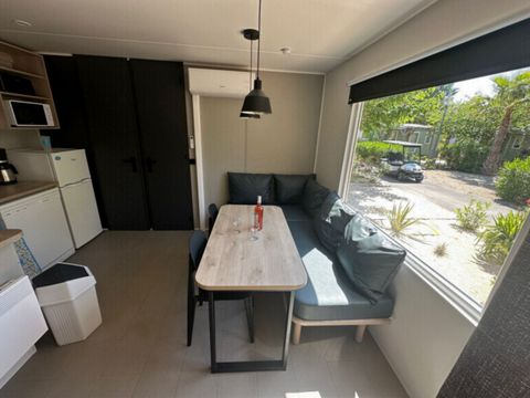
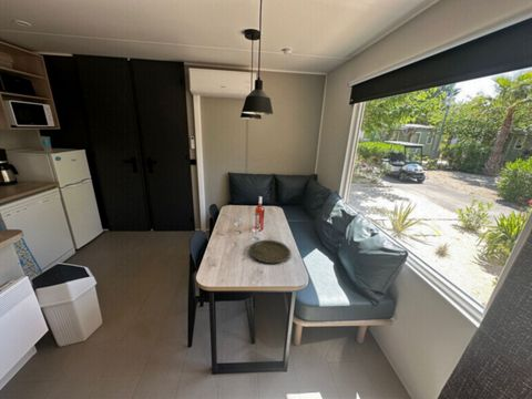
+ plate (269, 250)
